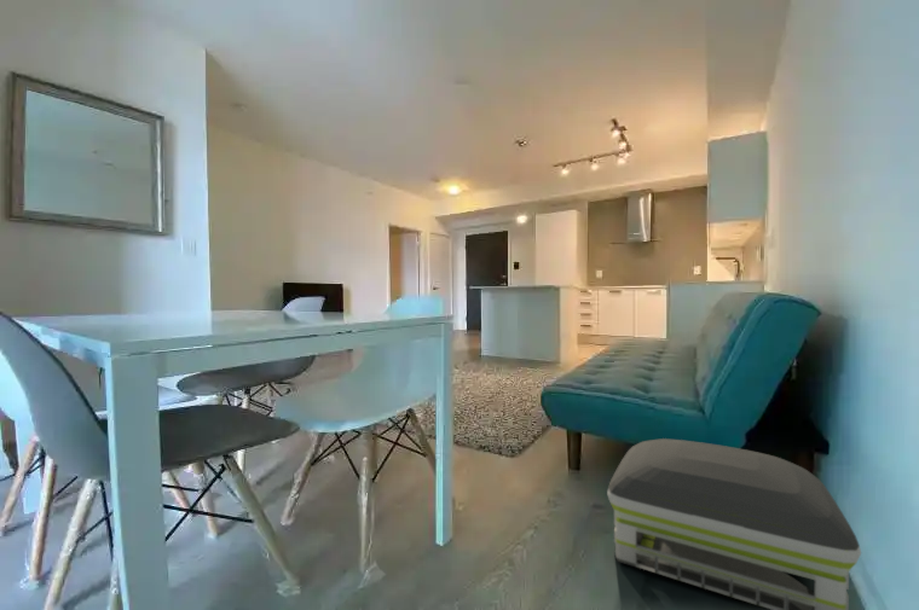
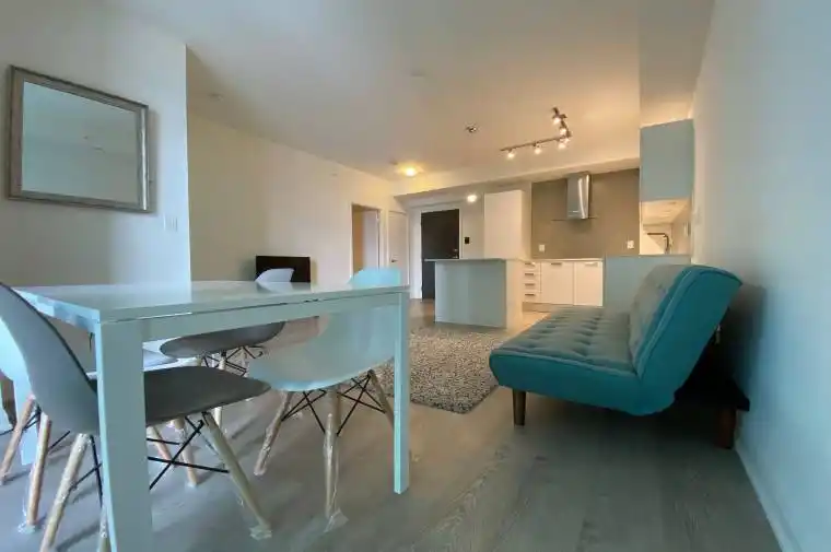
- air purifier (716, 502)
